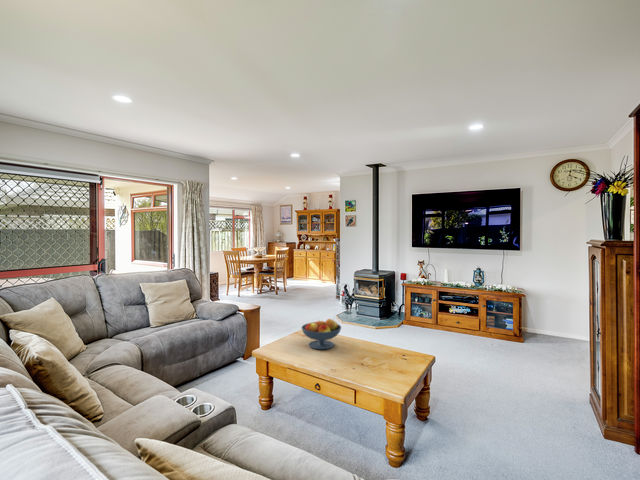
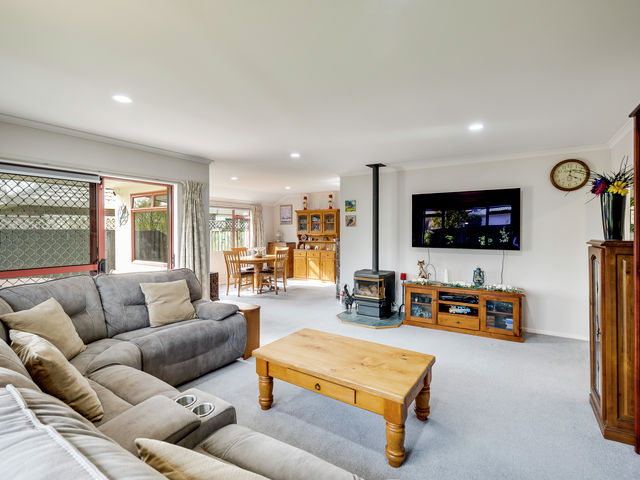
- fruit bowl (321, 332)
